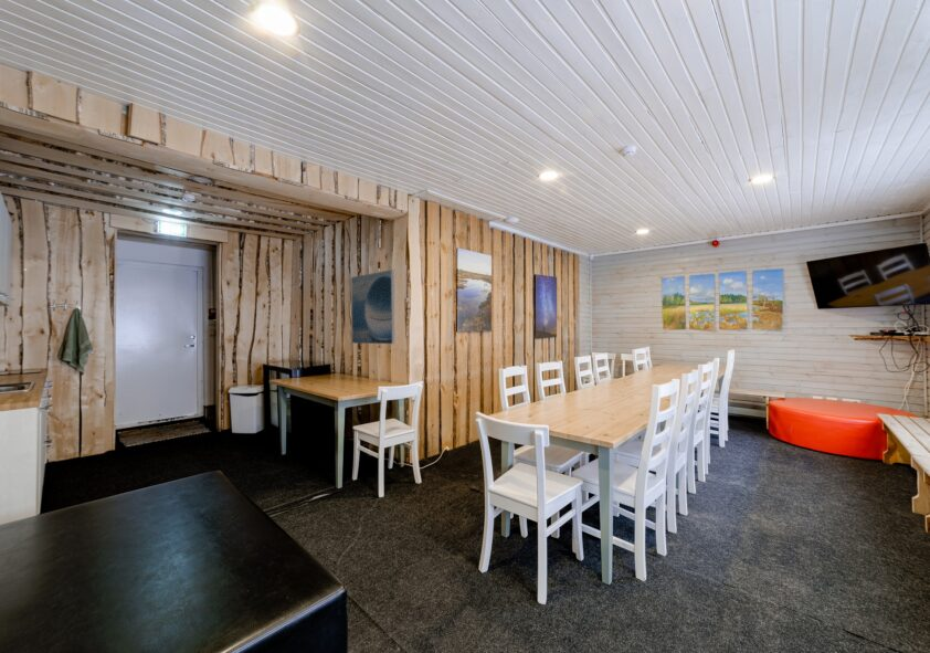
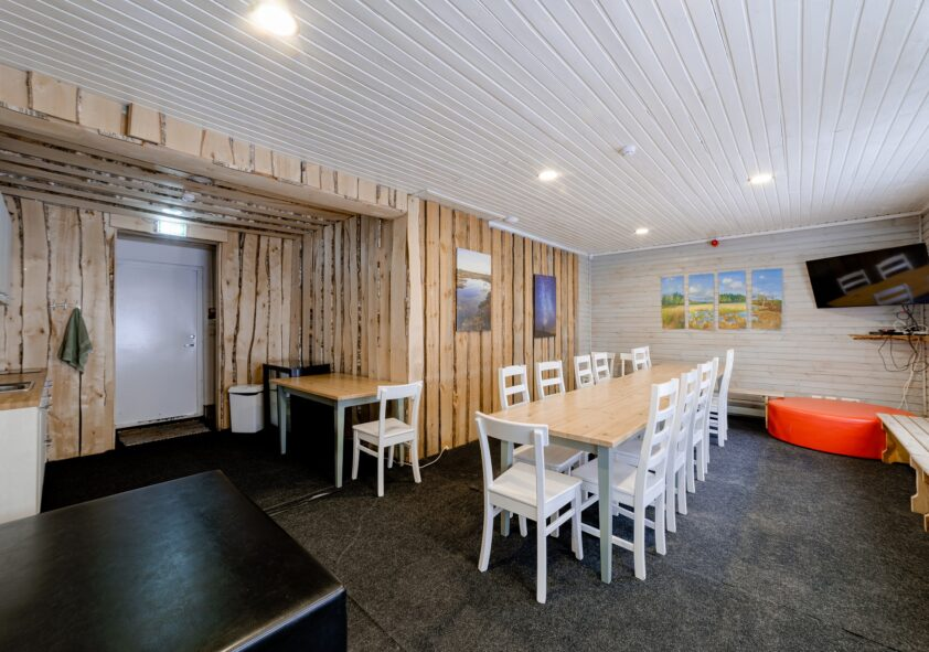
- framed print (371, 308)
